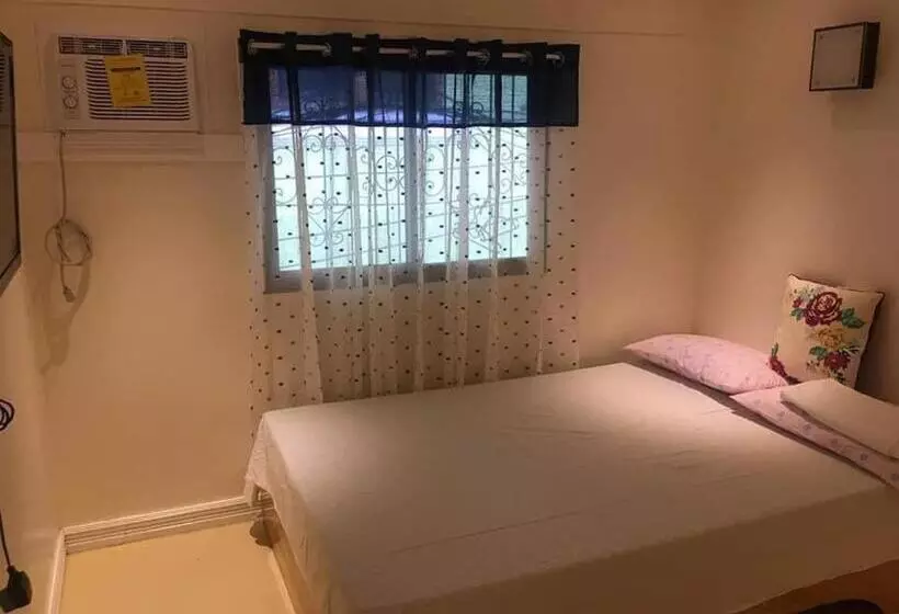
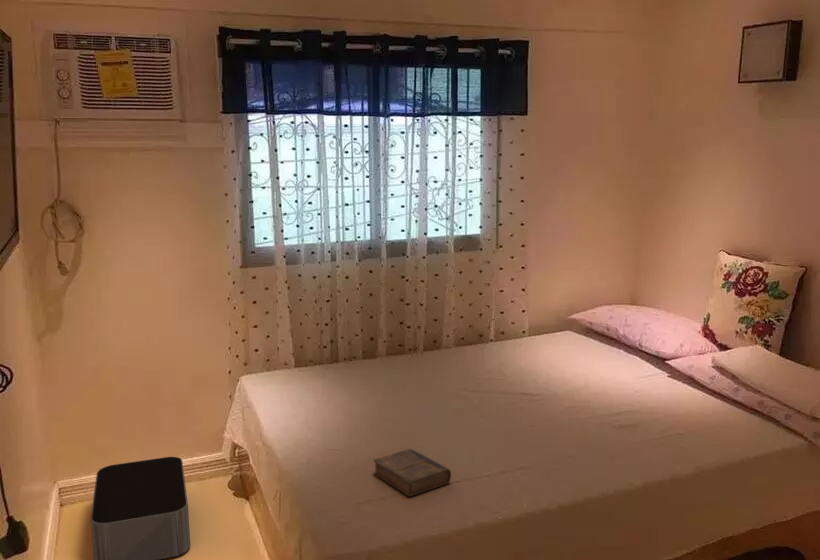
+ storage bin (141, 507)
+ book (406, 467)
